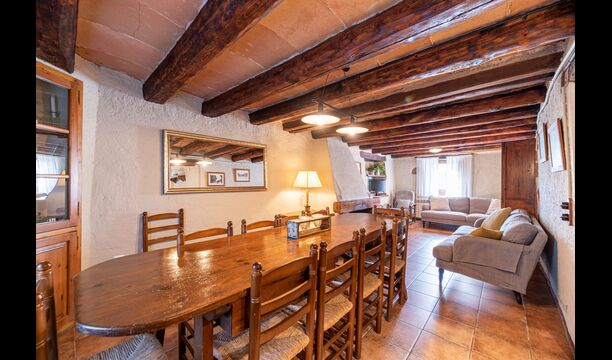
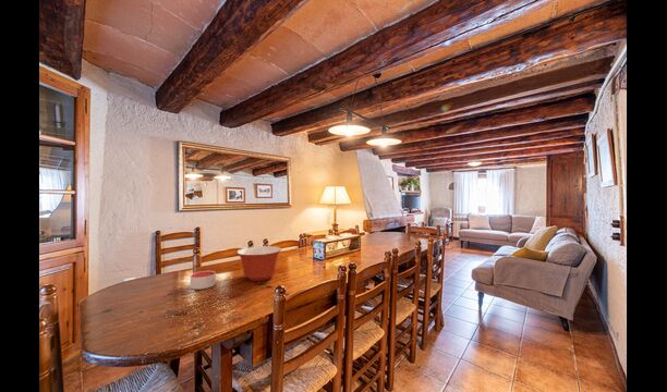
+ candle (203, 279)
+ mixing bowl (259, 264)
